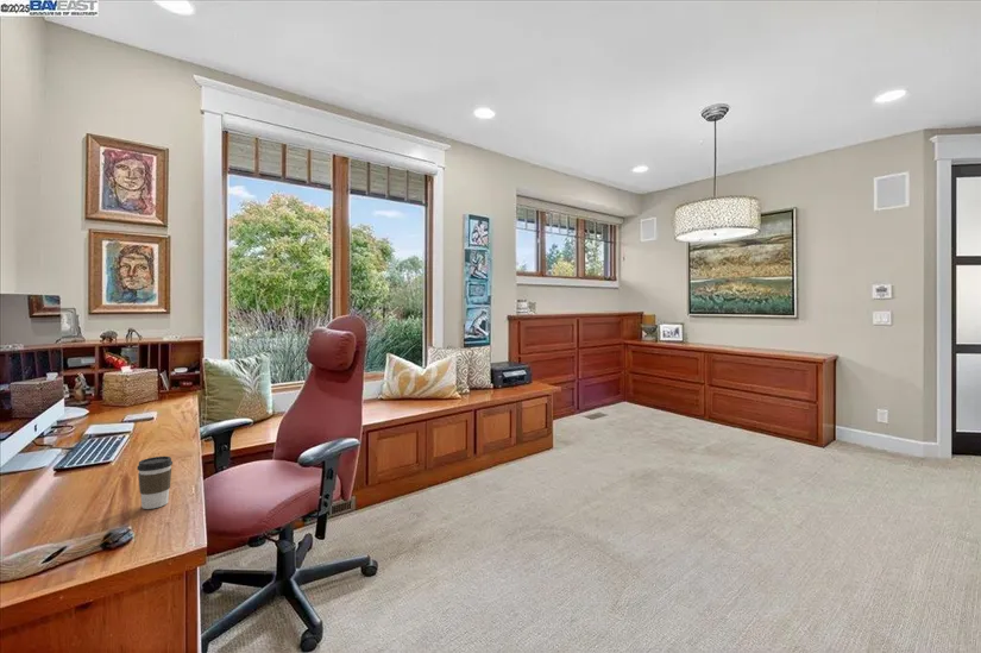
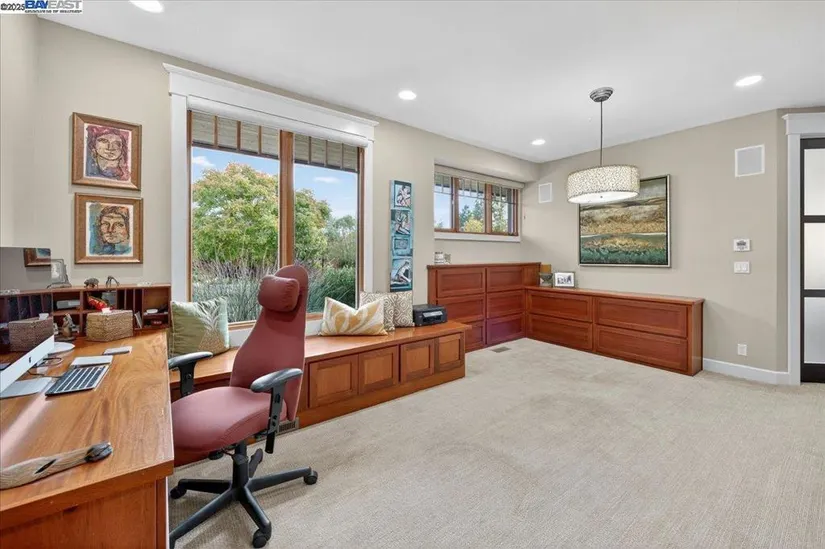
- coffee cup (155, 482)
